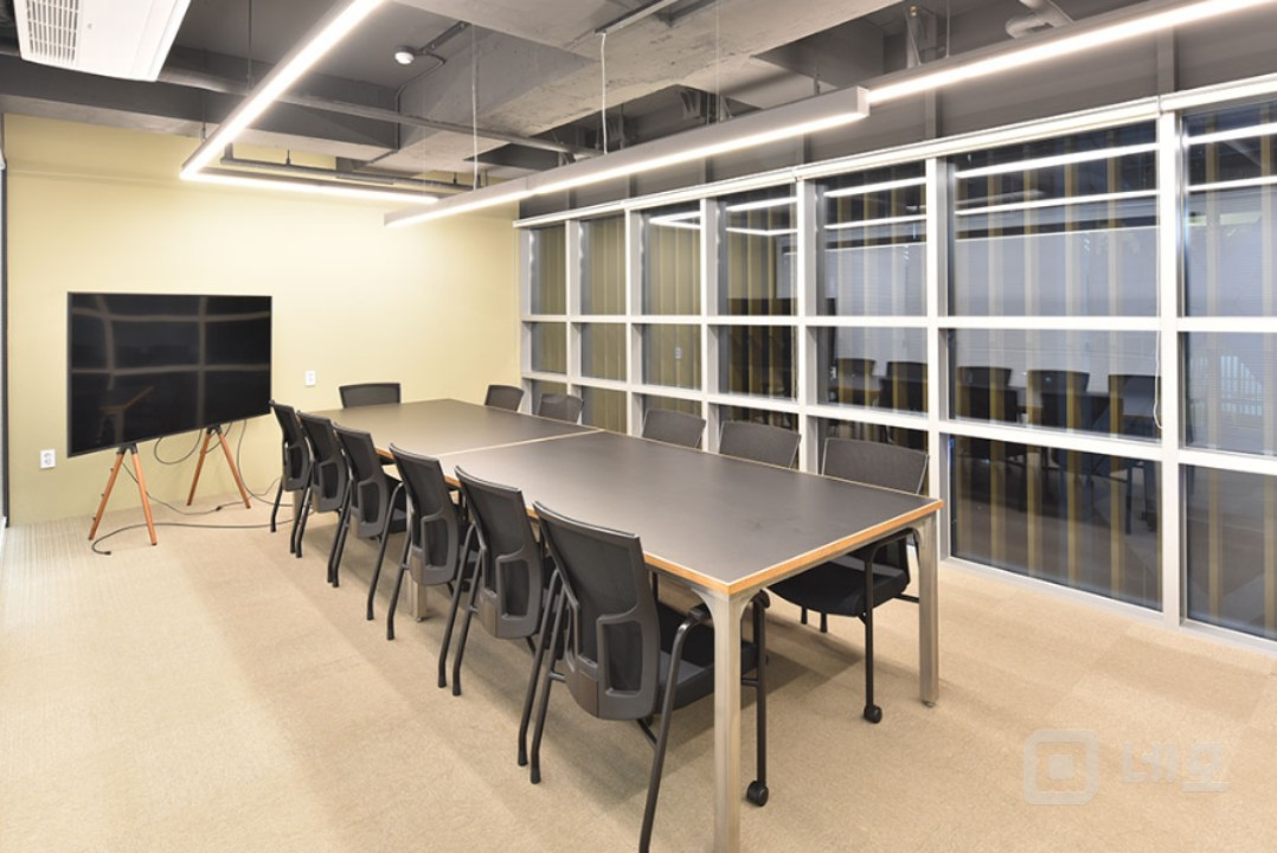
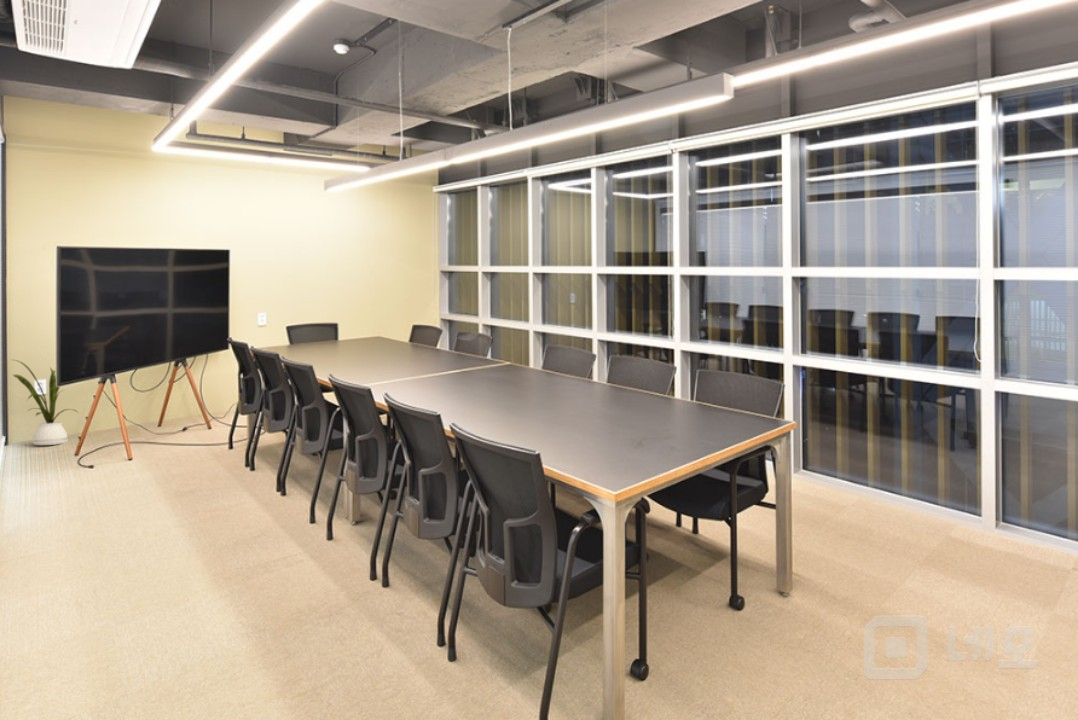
+ house plant (45, 401)
